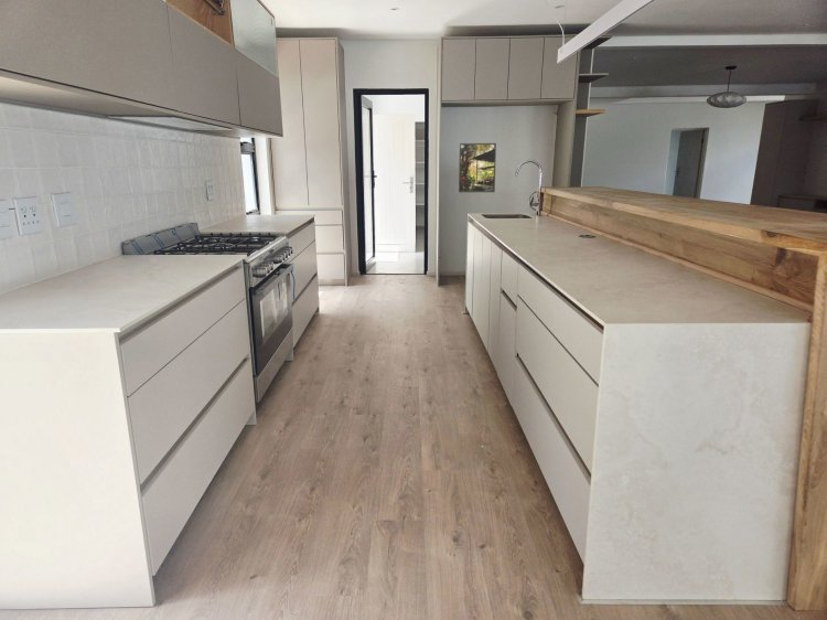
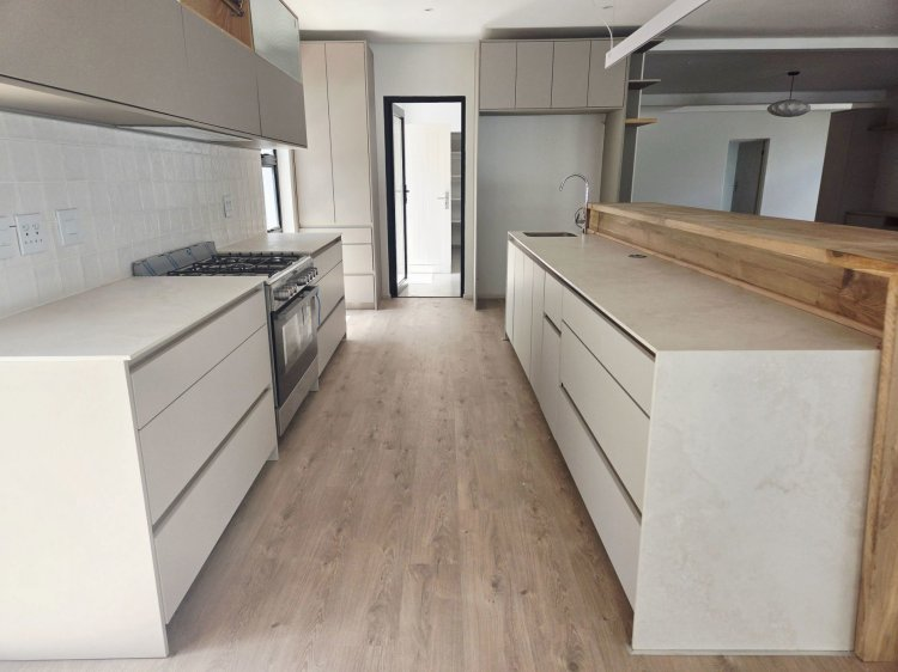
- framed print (476, 168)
